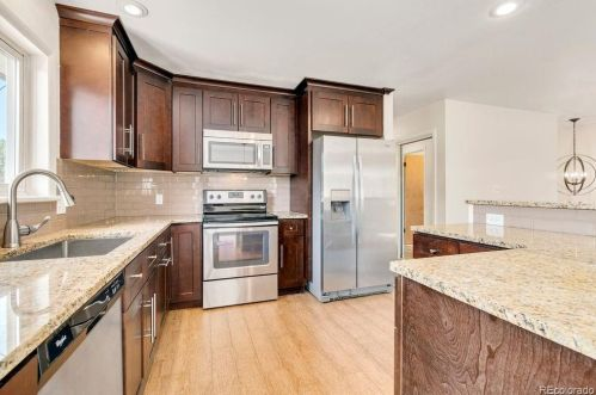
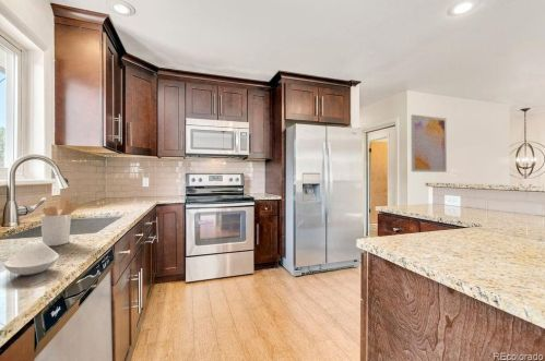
+ spoon rest (33, 255)
+ wall art (429, 144)
+ utensil holder (62, 221)
